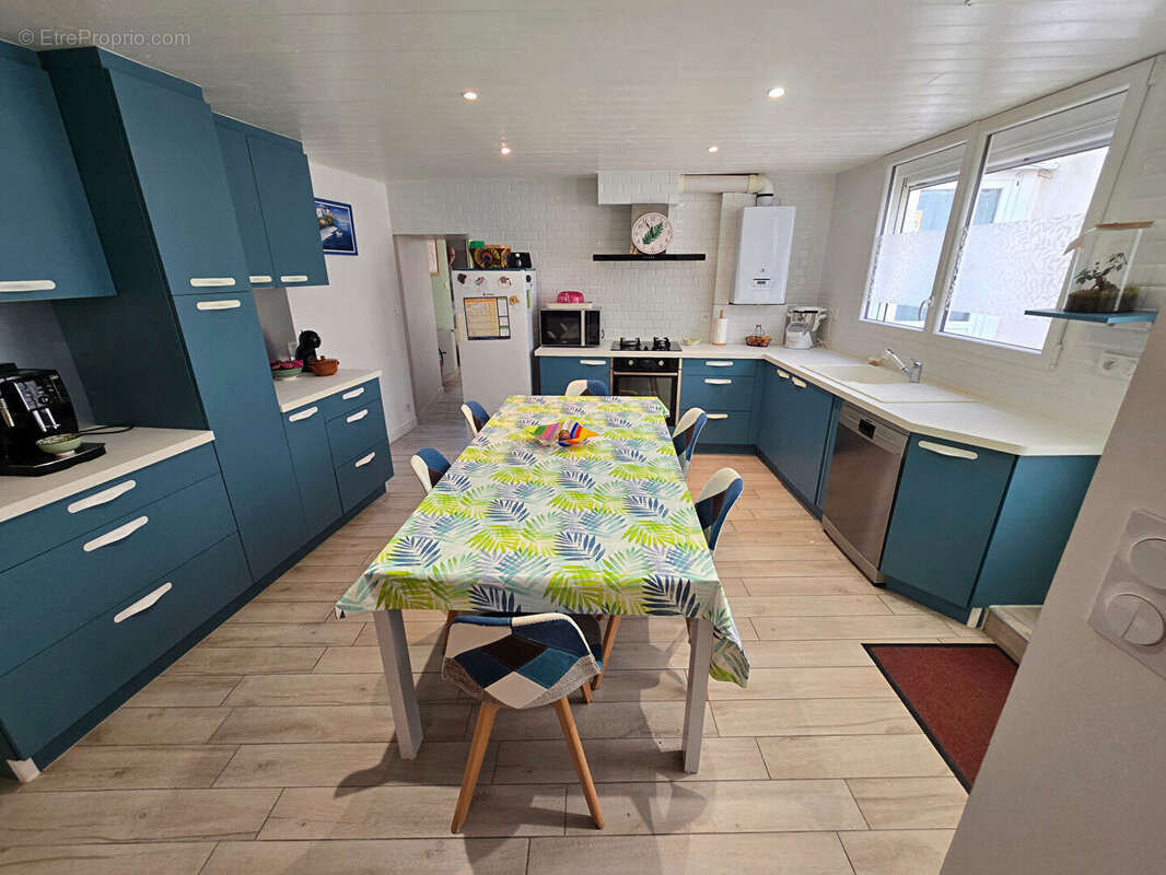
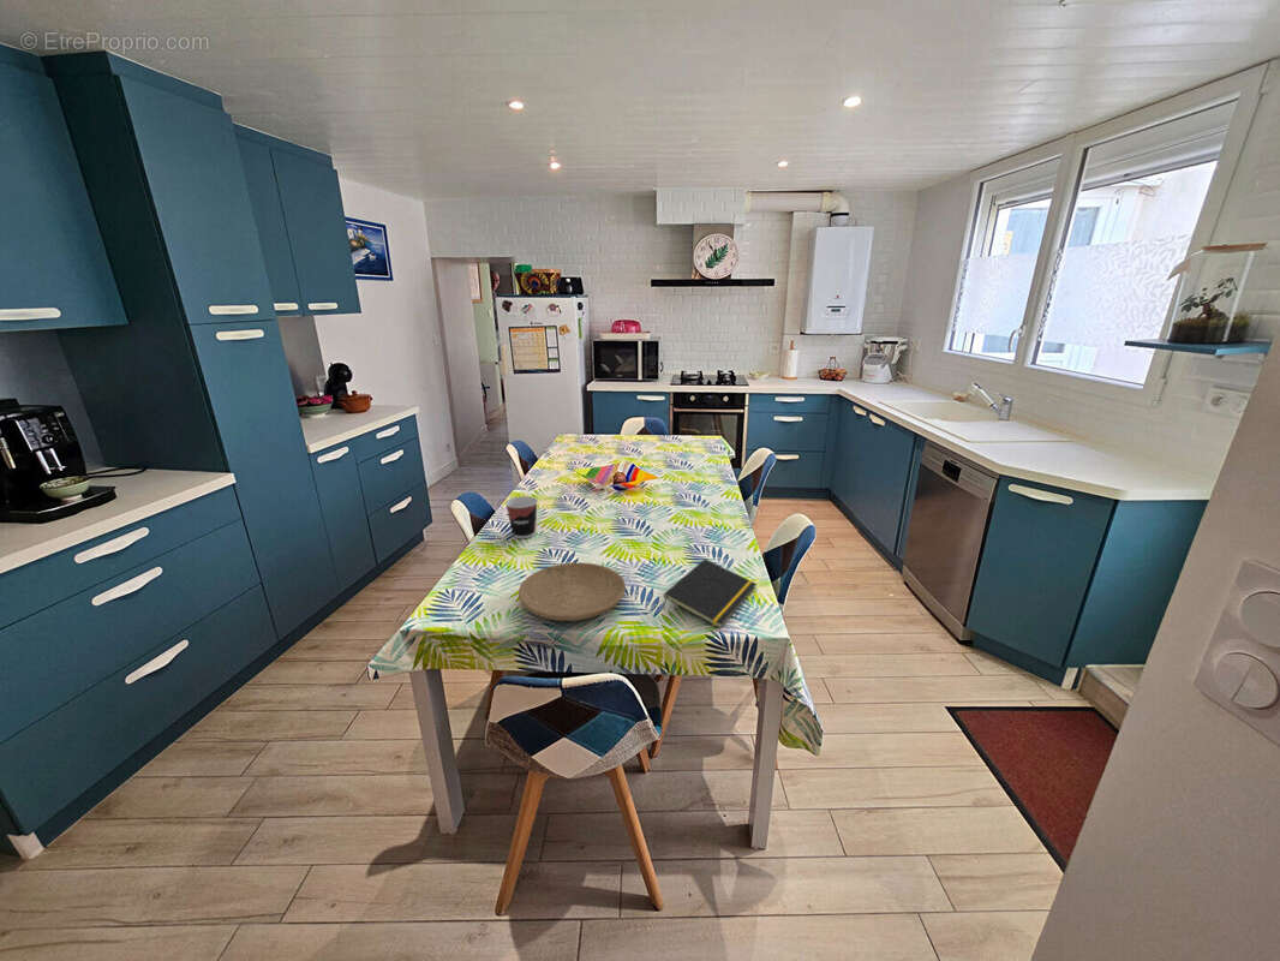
+ cup (522, 518)
+ notepad (711, 590)
+ plate (573, 593)
